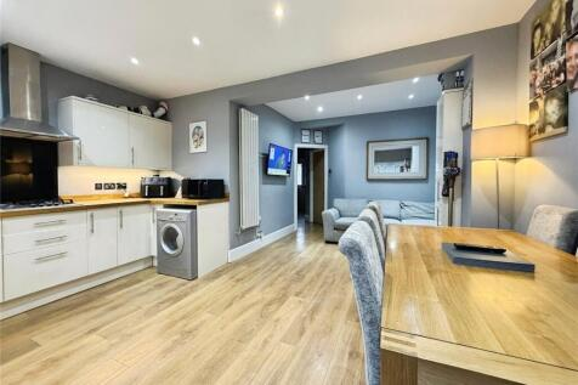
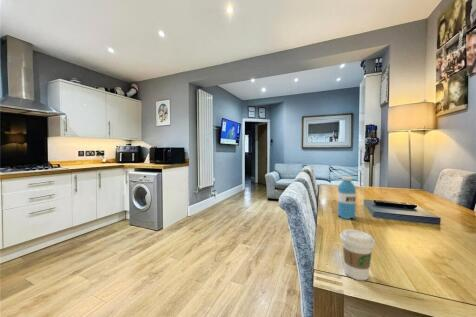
+ coffee cup (356, 254)
+ water bottle (346, 197)
